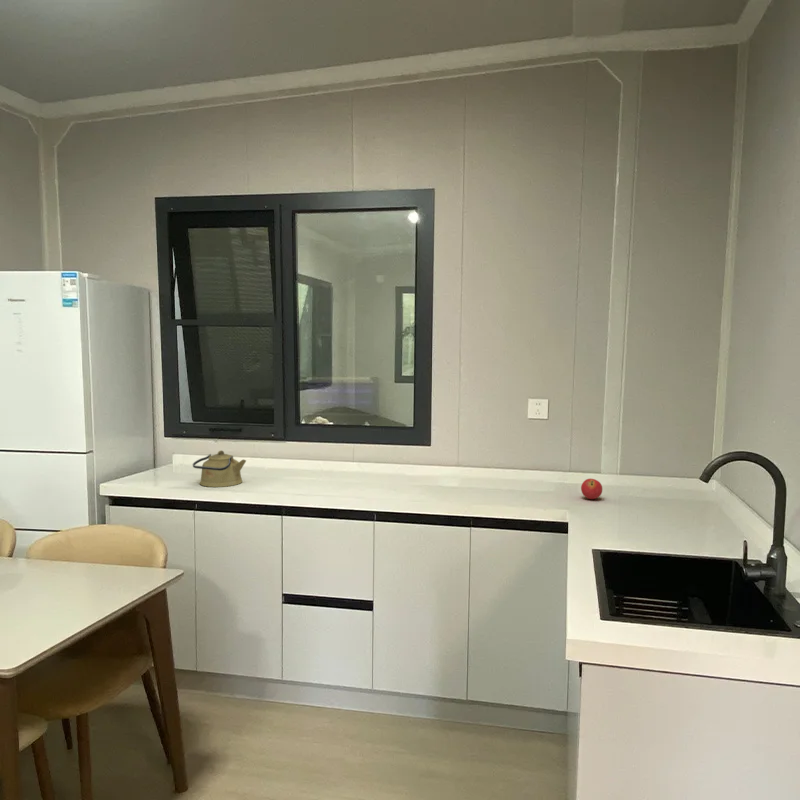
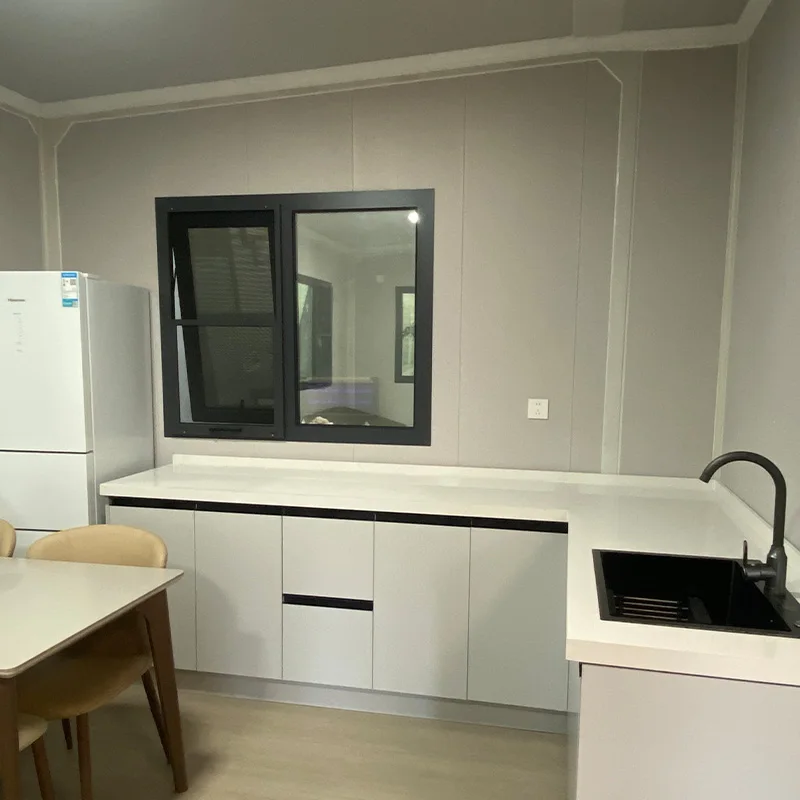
- kettle (224, 466)
- fruit (591, 488)
